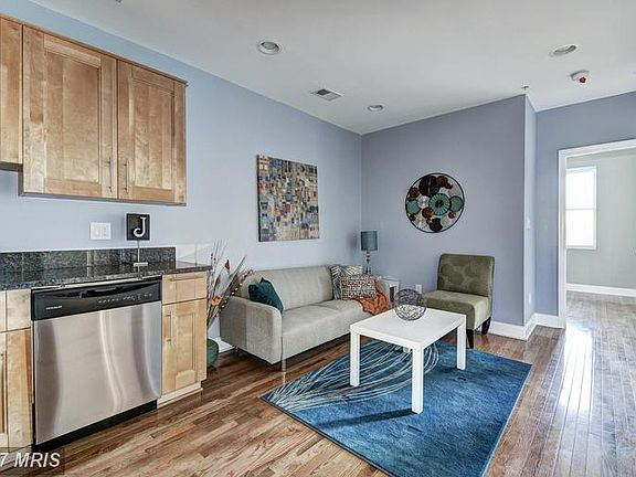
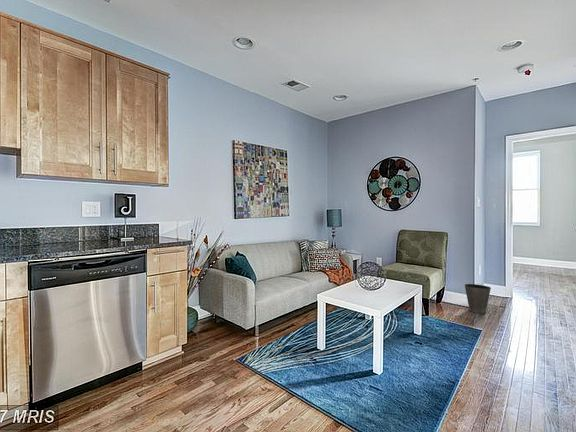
+ waste basket (477, 298)
